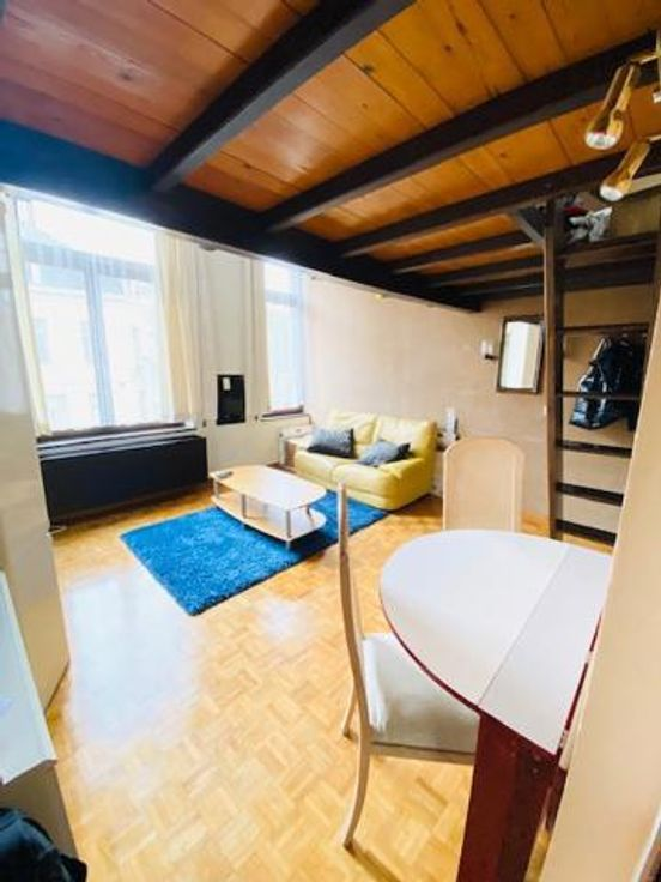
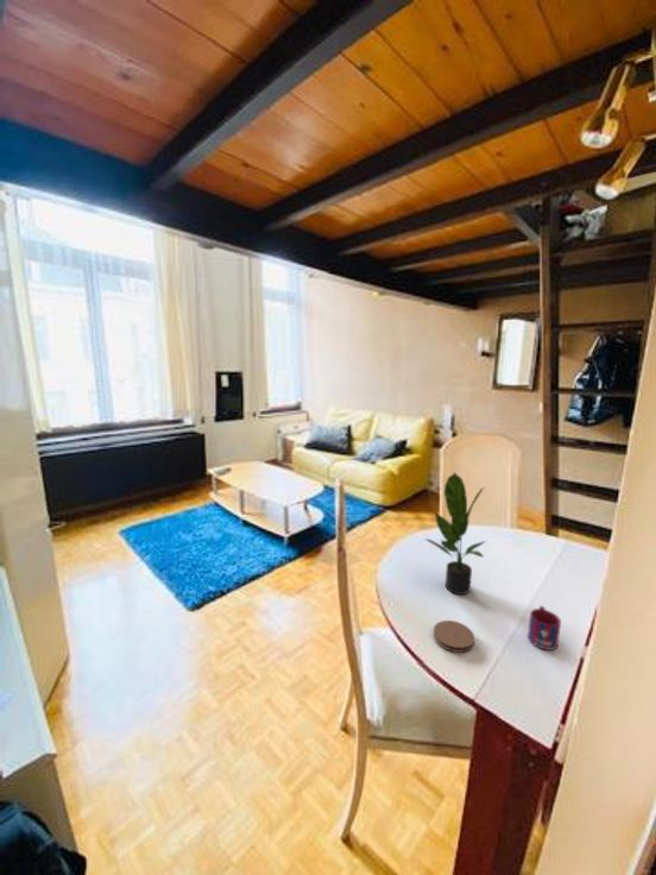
+ mug (543, 624)
+ potted plant (454, 531)
+ coaster (453, 635)
